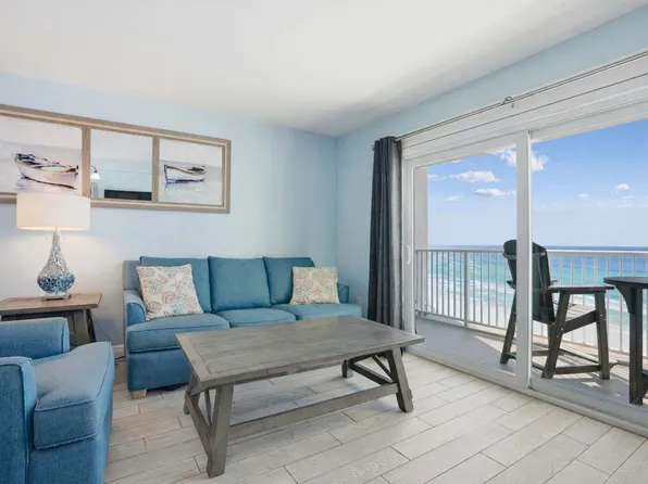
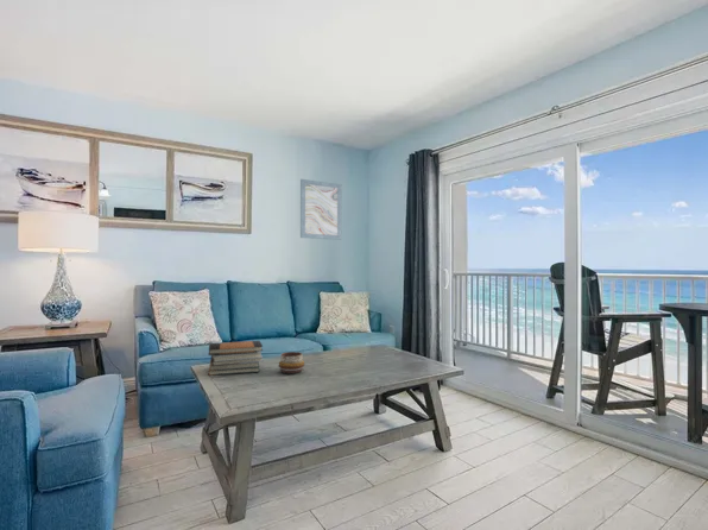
+ wall art (321, 210)
+ book stack (235, 357)
+ decorative bowl (291, 362)
